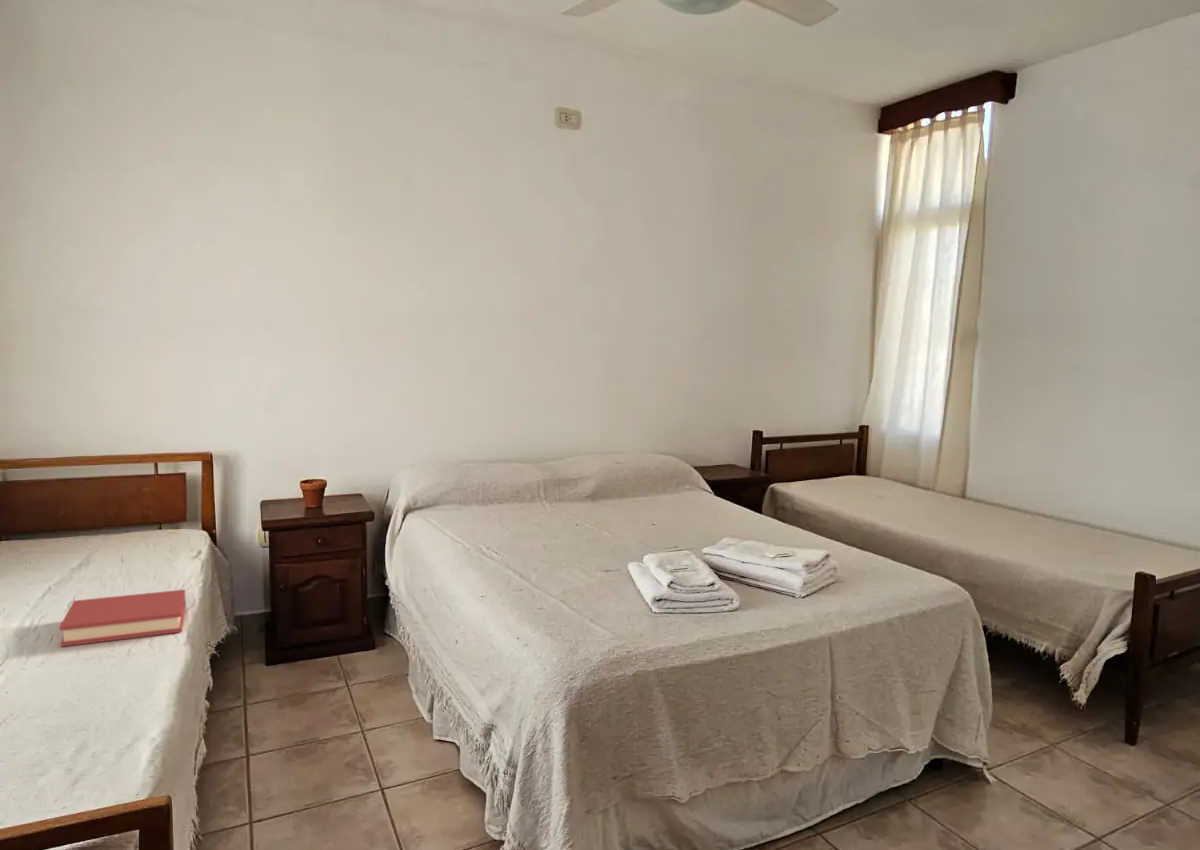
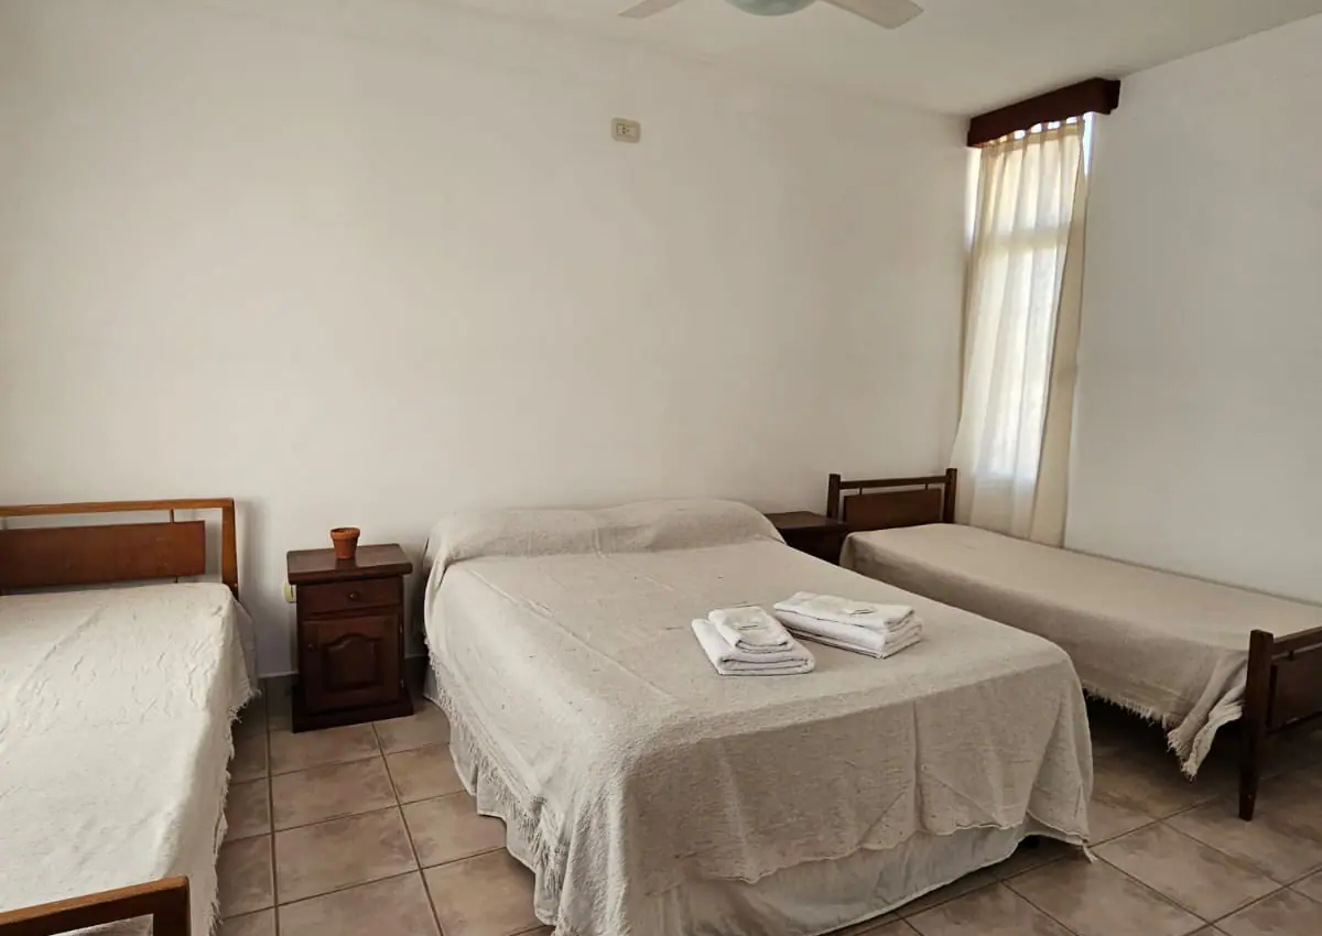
- hardback book (127, 615)
